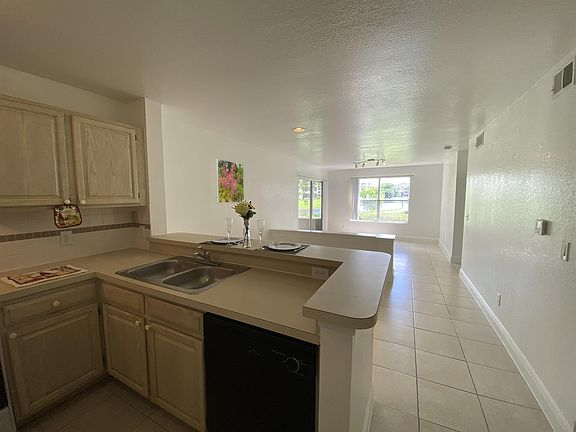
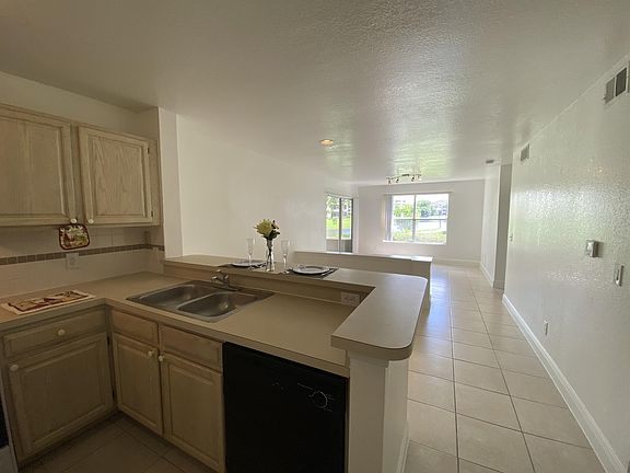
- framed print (231, 182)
